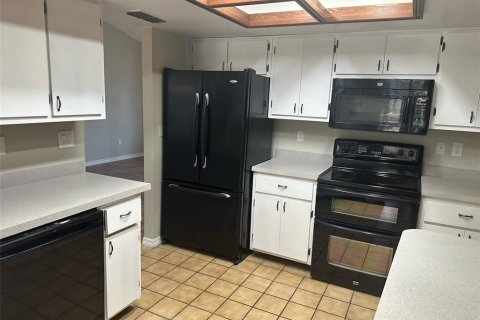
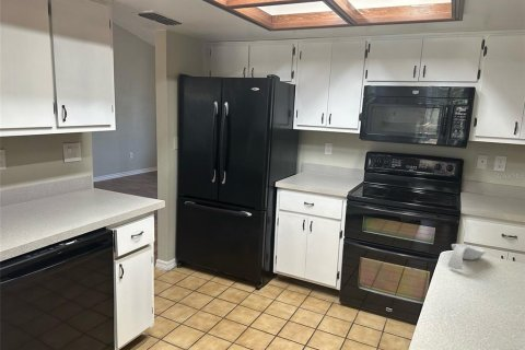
+ spoon rest (464, 252)
